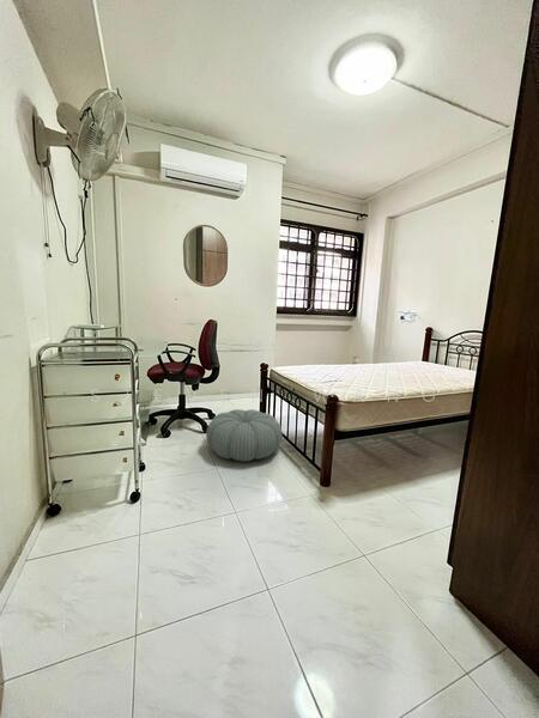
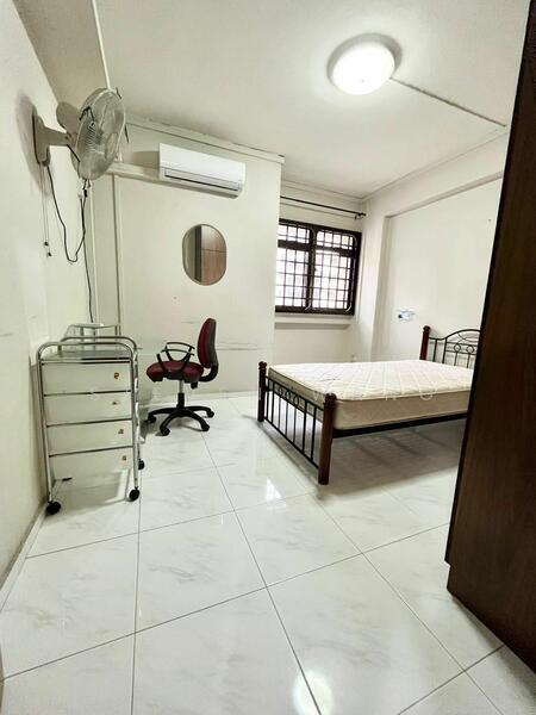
- pouf (243, 432)
